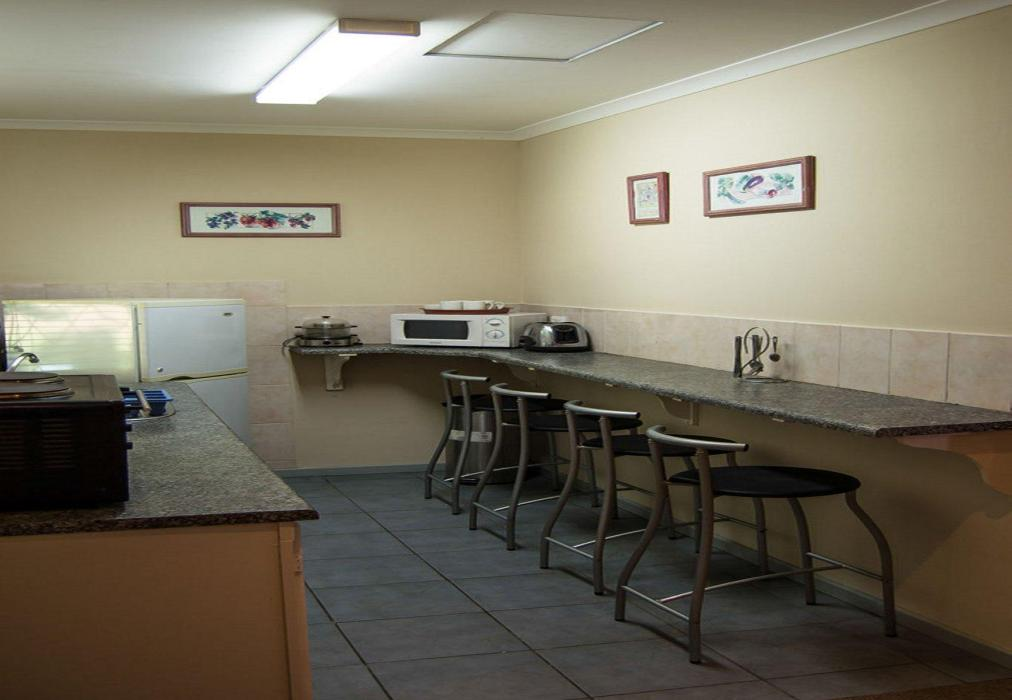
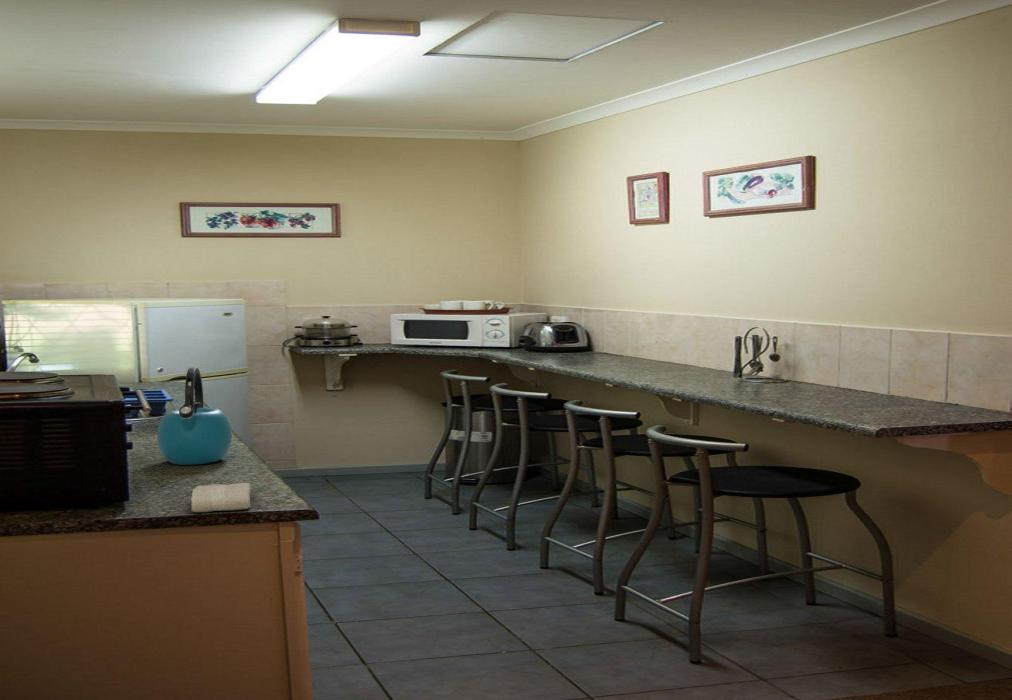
+ kettle (193, 415)
+ washcloth (222, 496)
